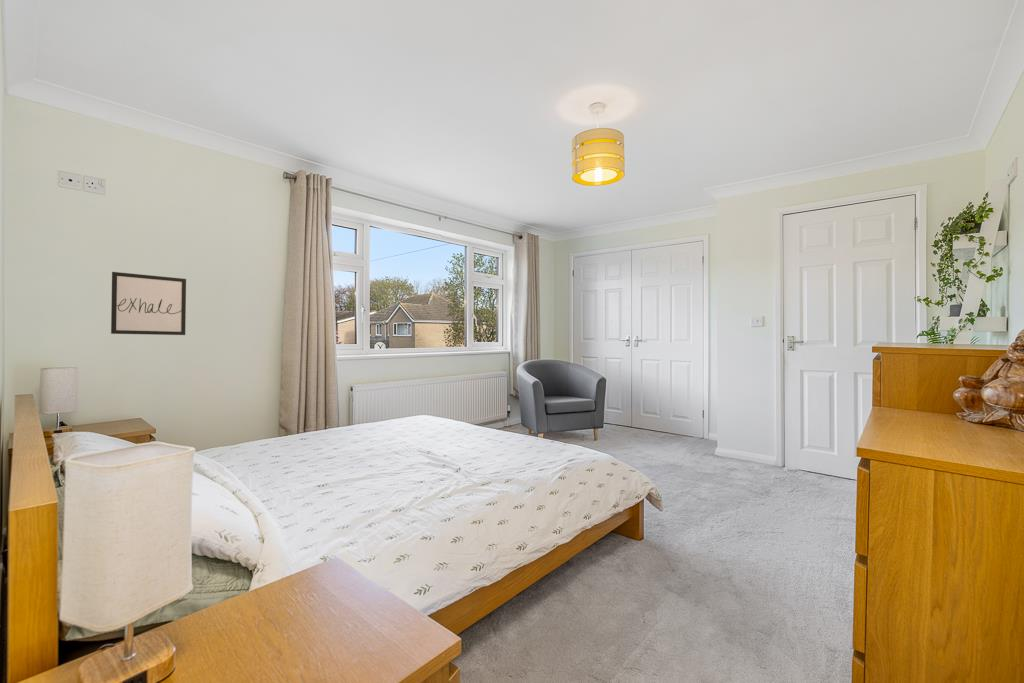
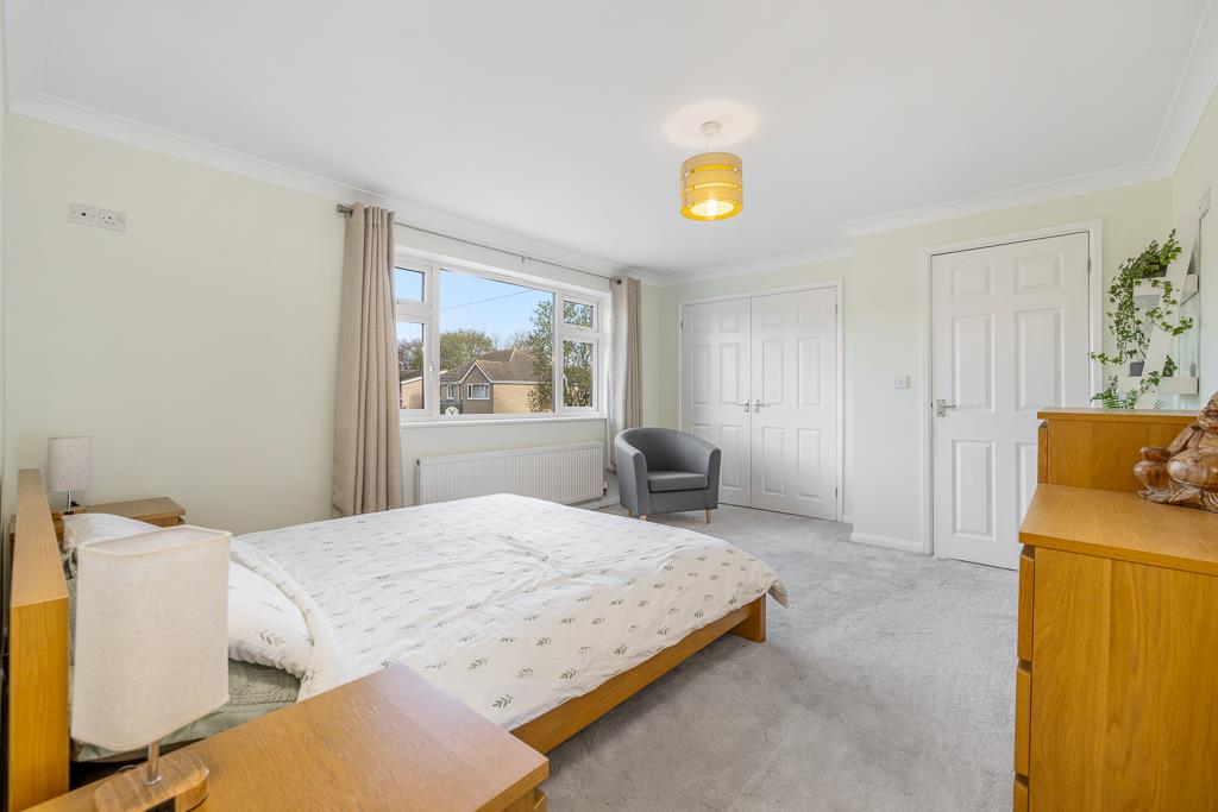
- wall art (150, 305)
